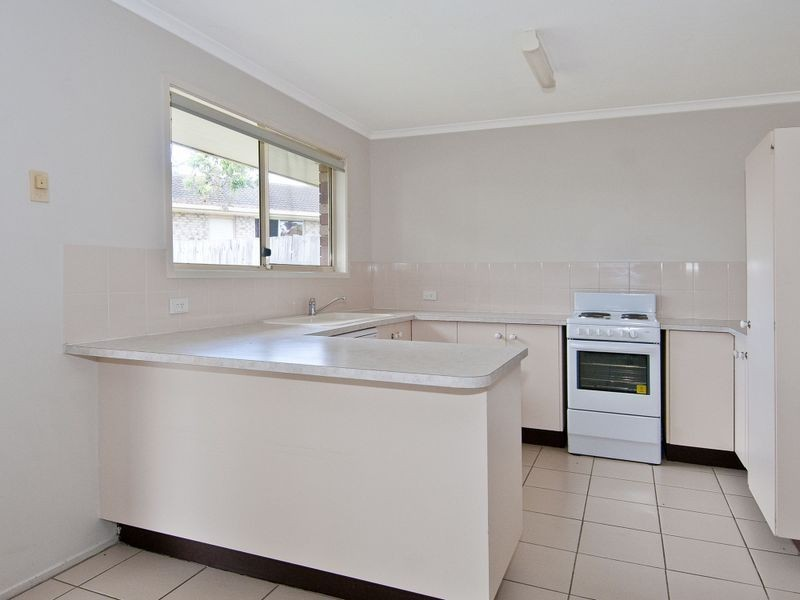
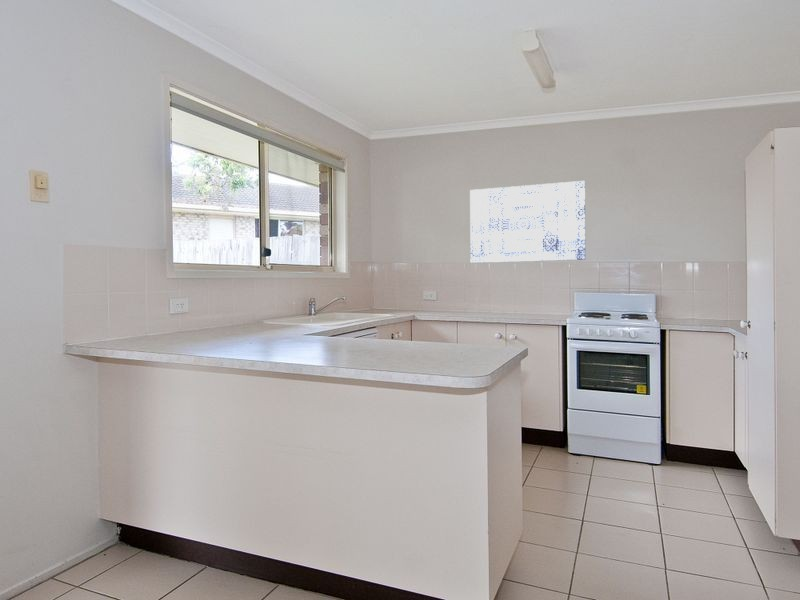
+ wall art (525, 223)
